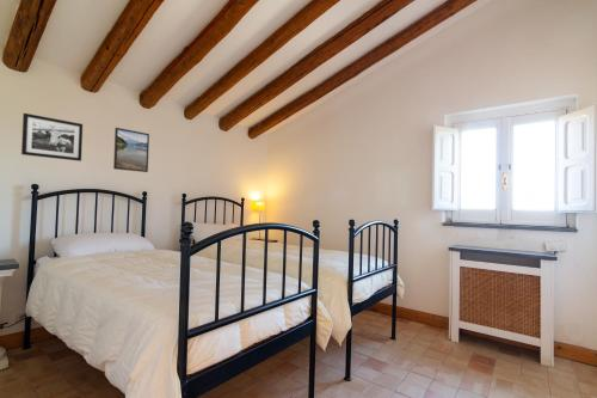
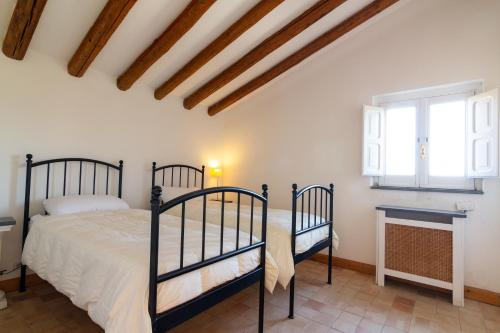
- picture frame (54, 137)
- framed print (131, 151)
